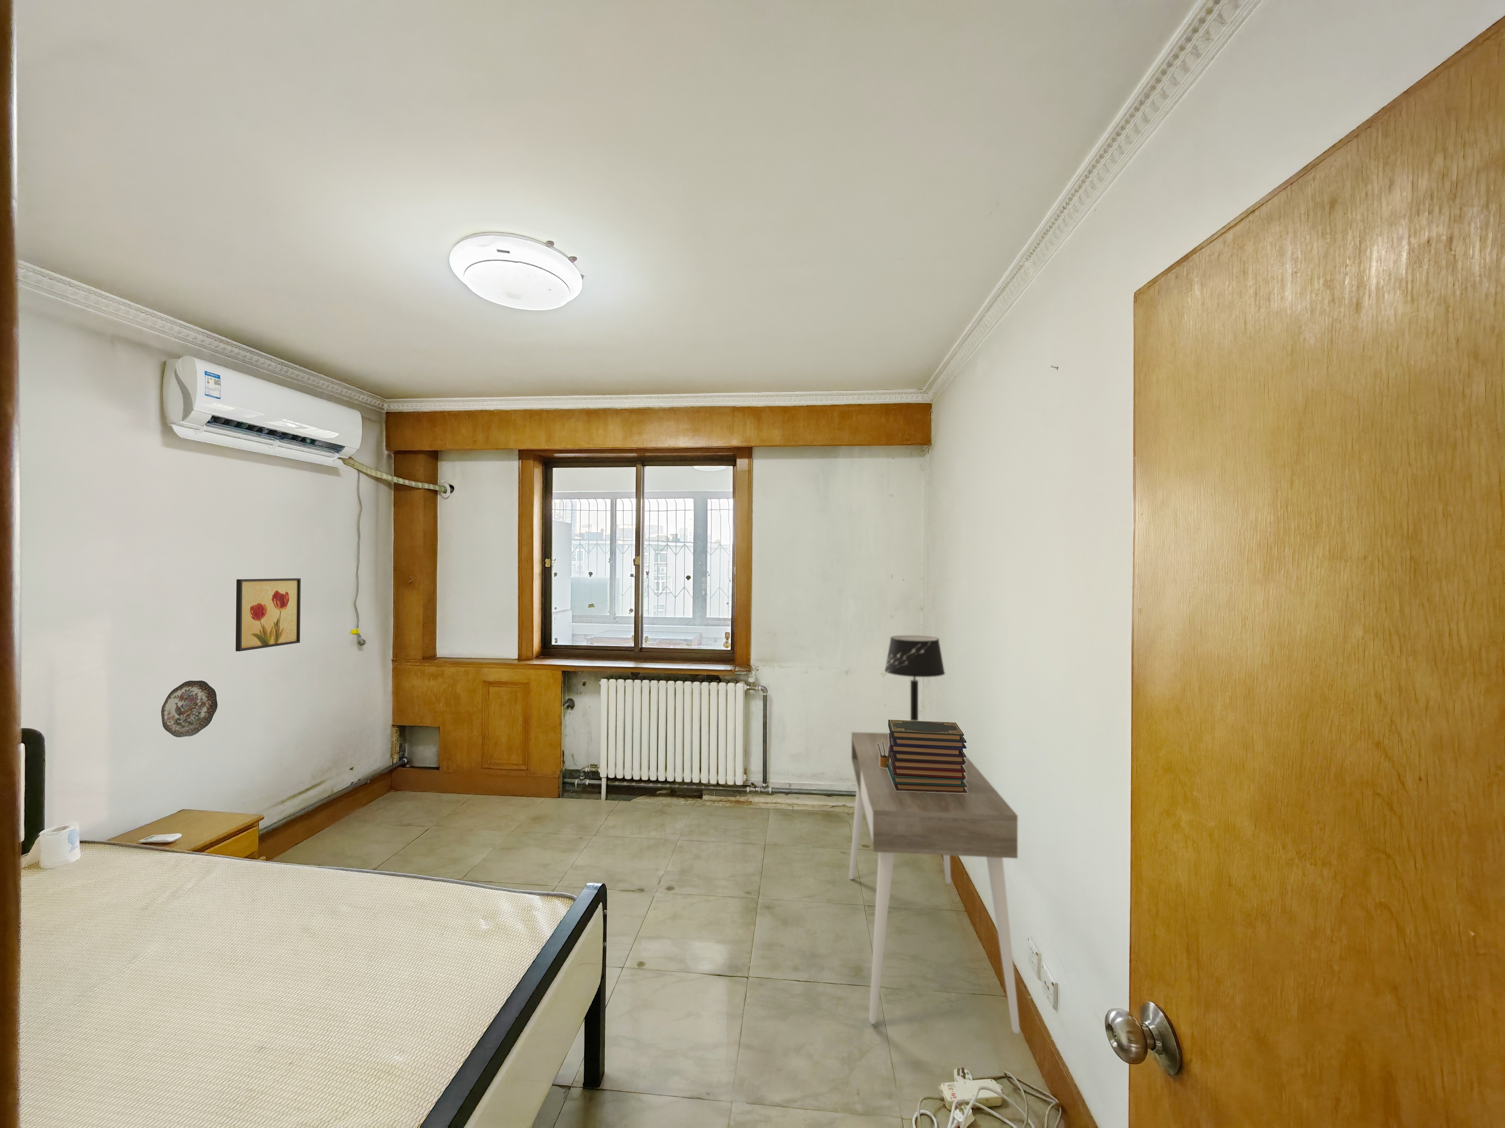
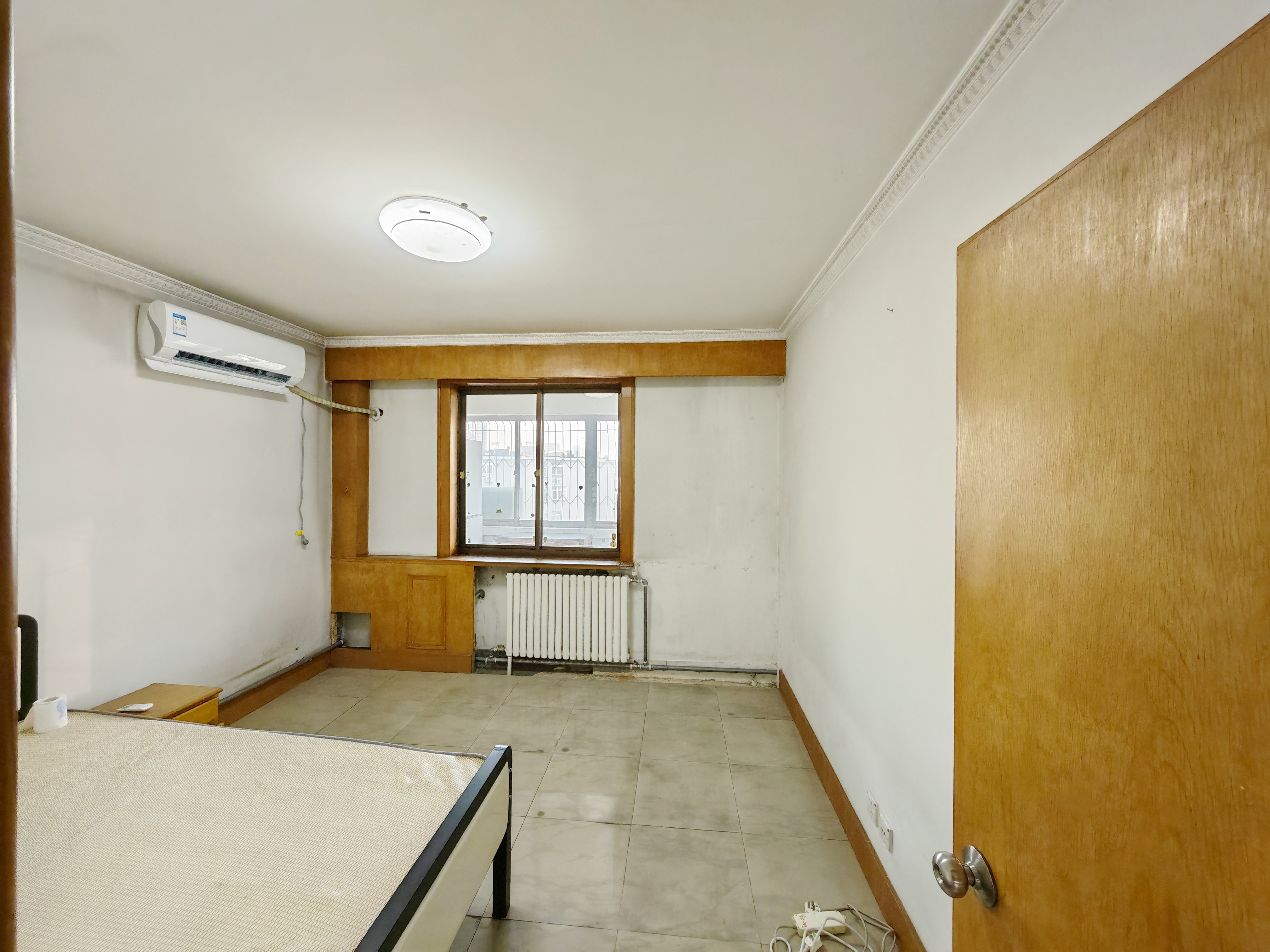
- pencil box (885, 754)
- decorative plate (188, 709)
- desk (917, 853)
- wall art (268, 613)
- table lamp (914, 693)
- book stack (926, 755)
